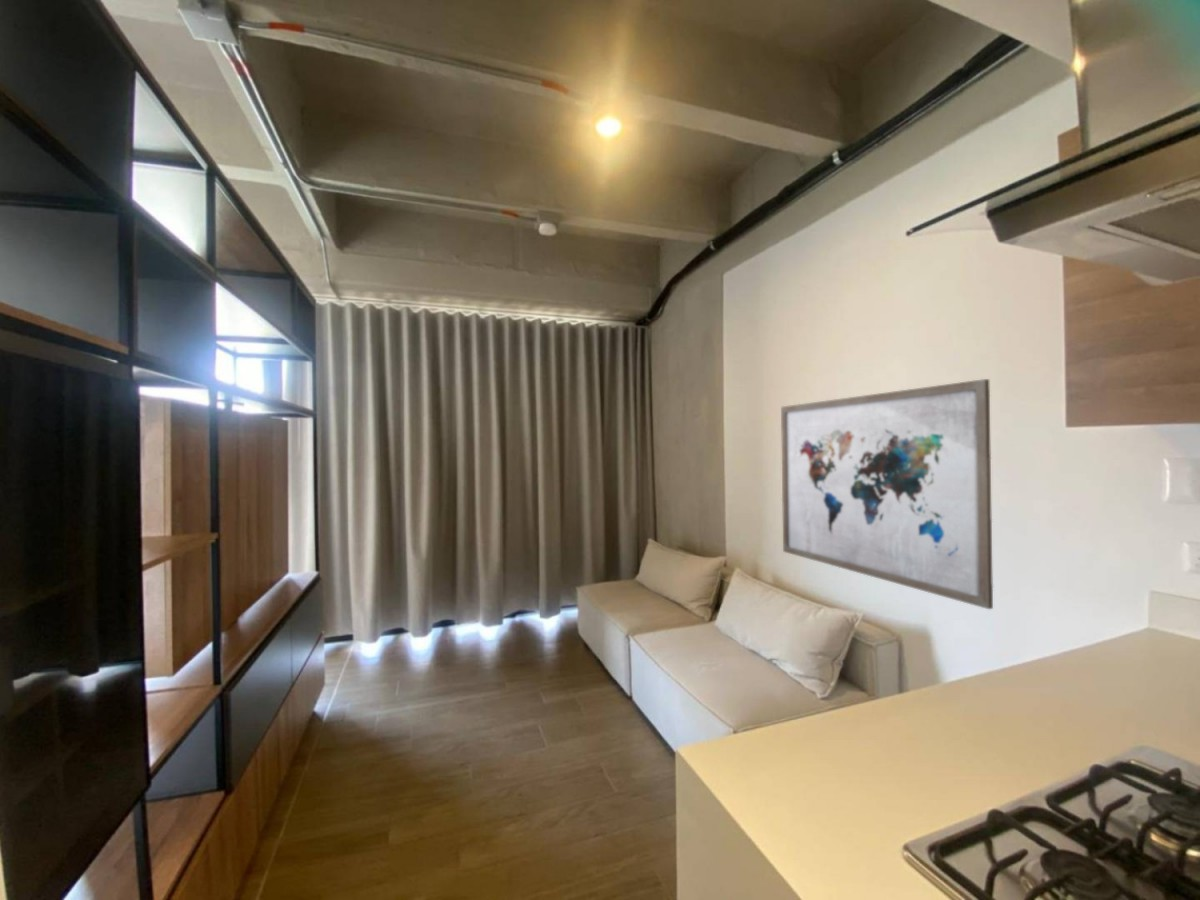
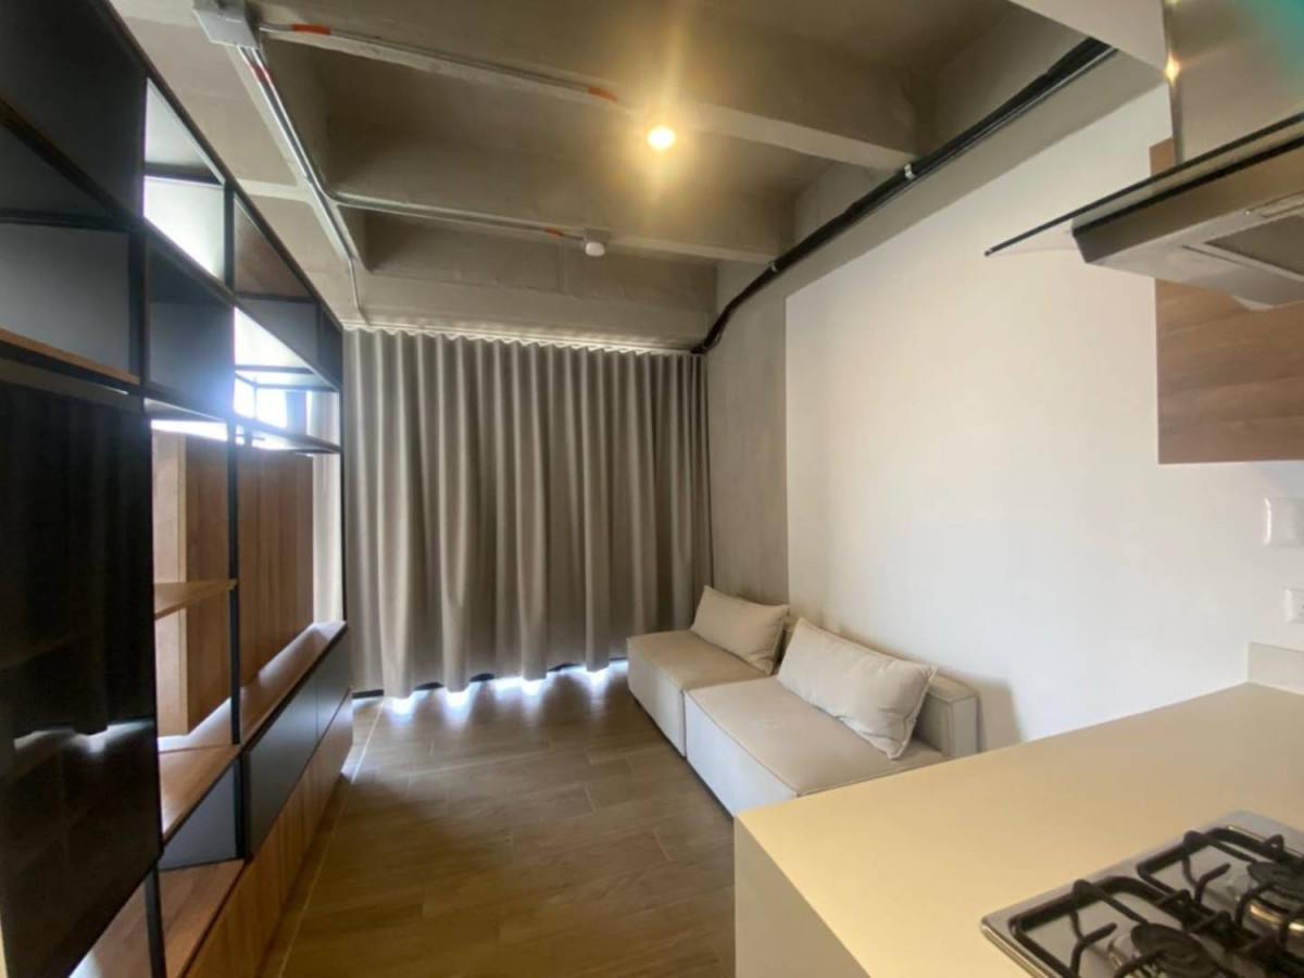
- wall art (863, 484)
